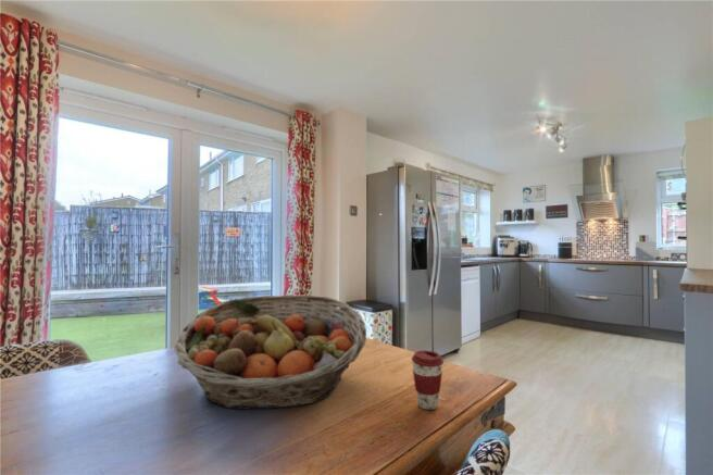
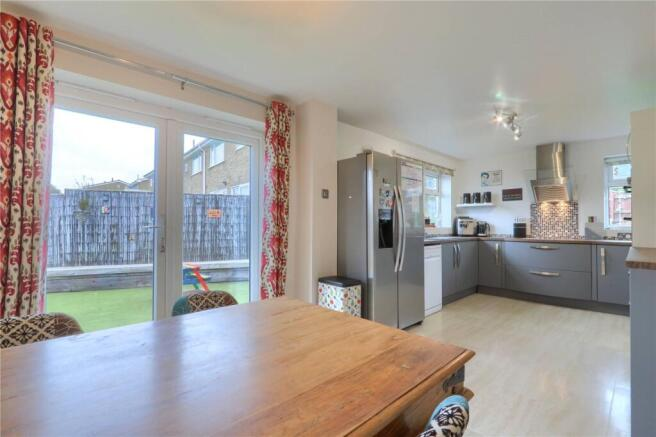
- coffee cup (427, 379)
- fruit basket (275, 342)
